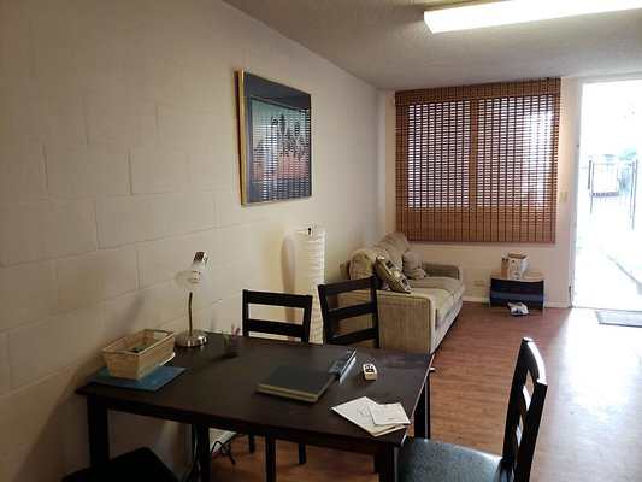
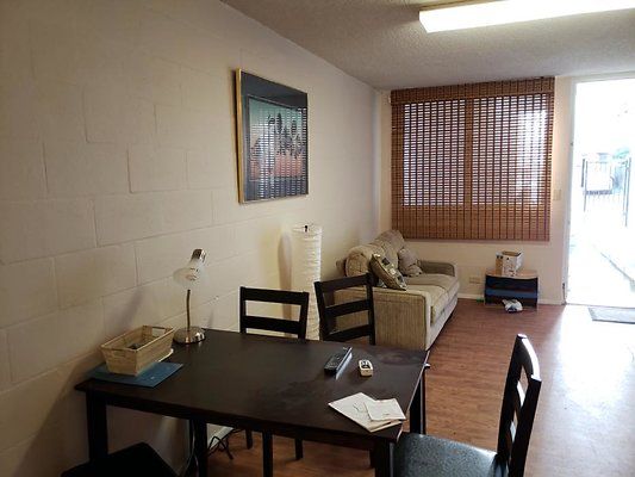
- pen holder (229, 340)
- notepad (296, 382)
